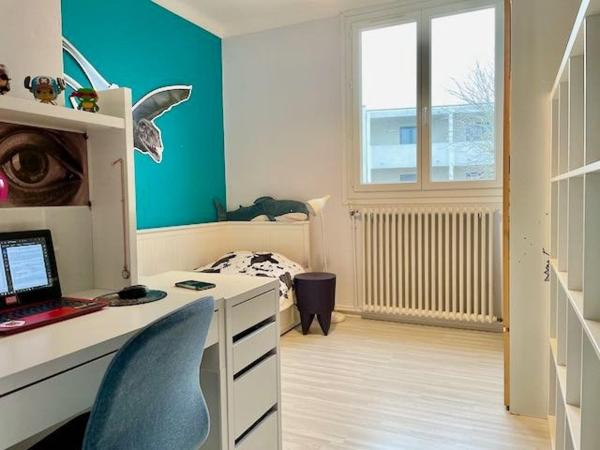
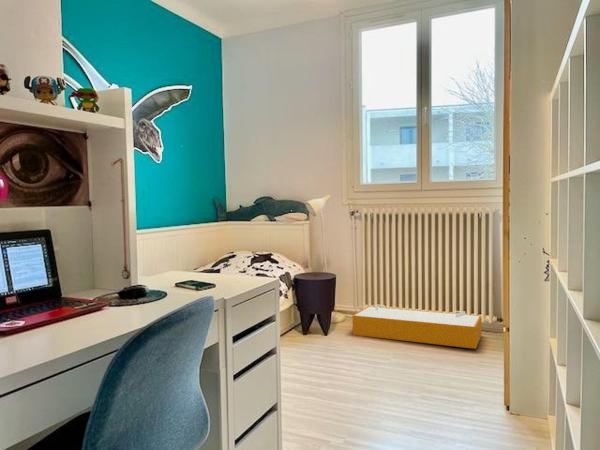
+ storage bin (416, 323)
